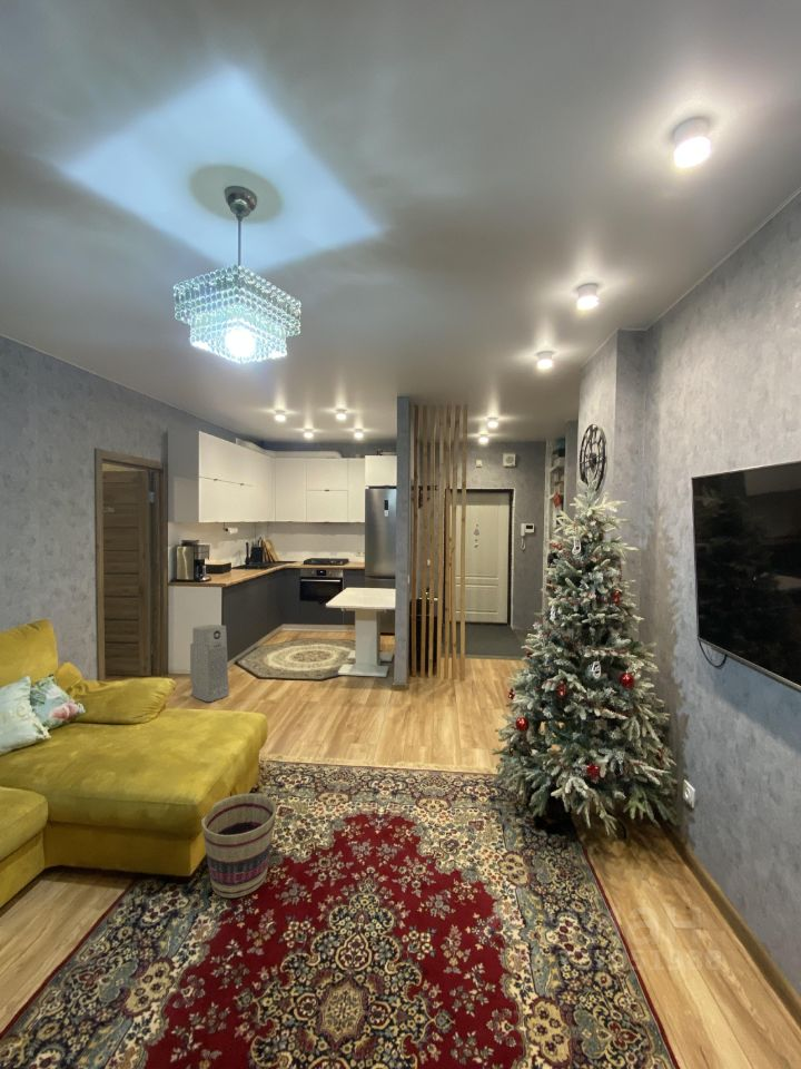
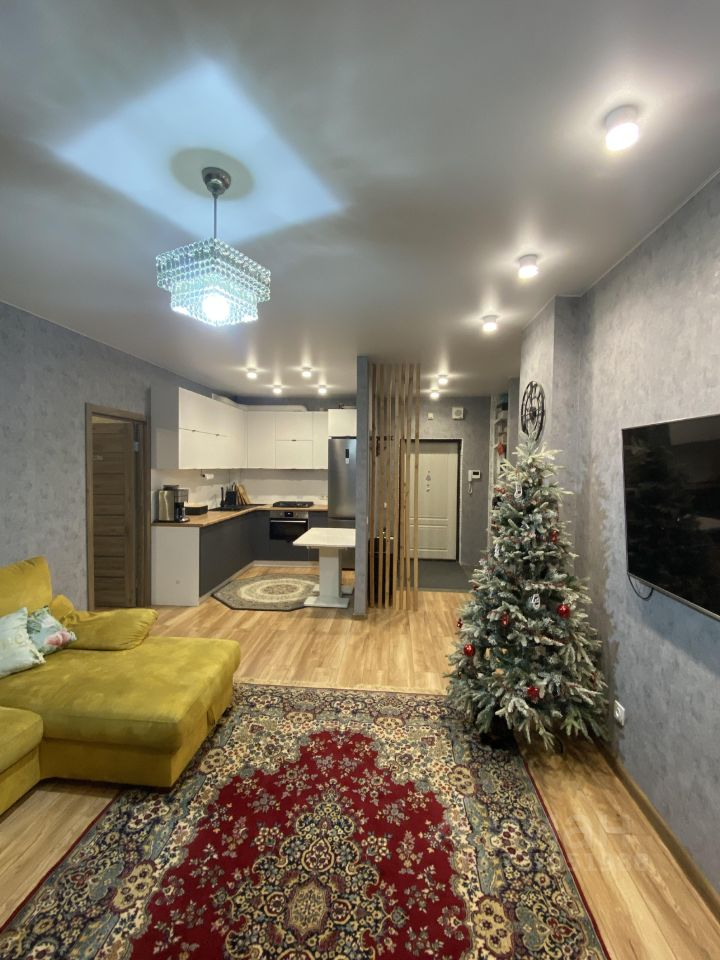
- basket (239, 845)
- air purifier (208, 660)
